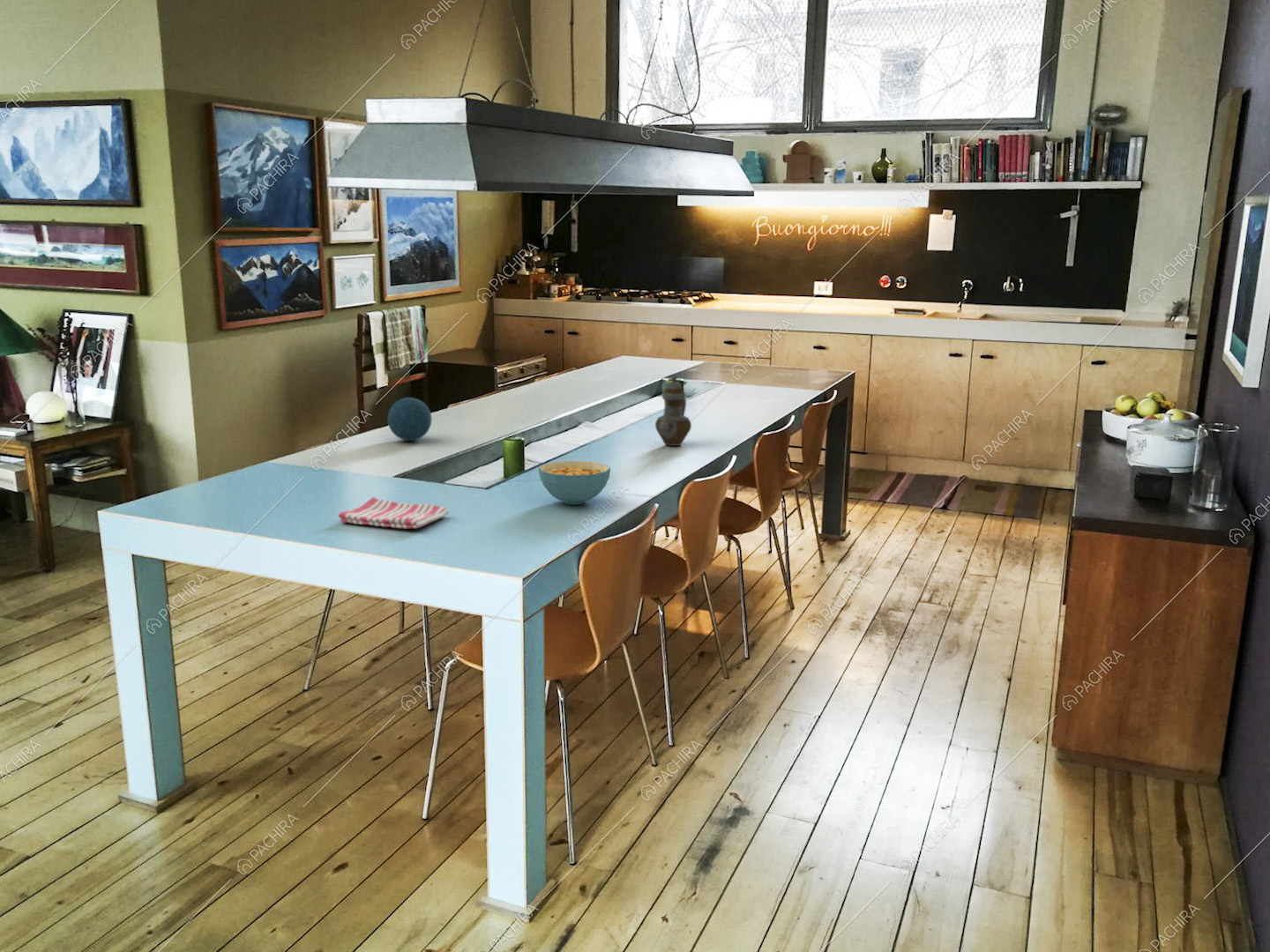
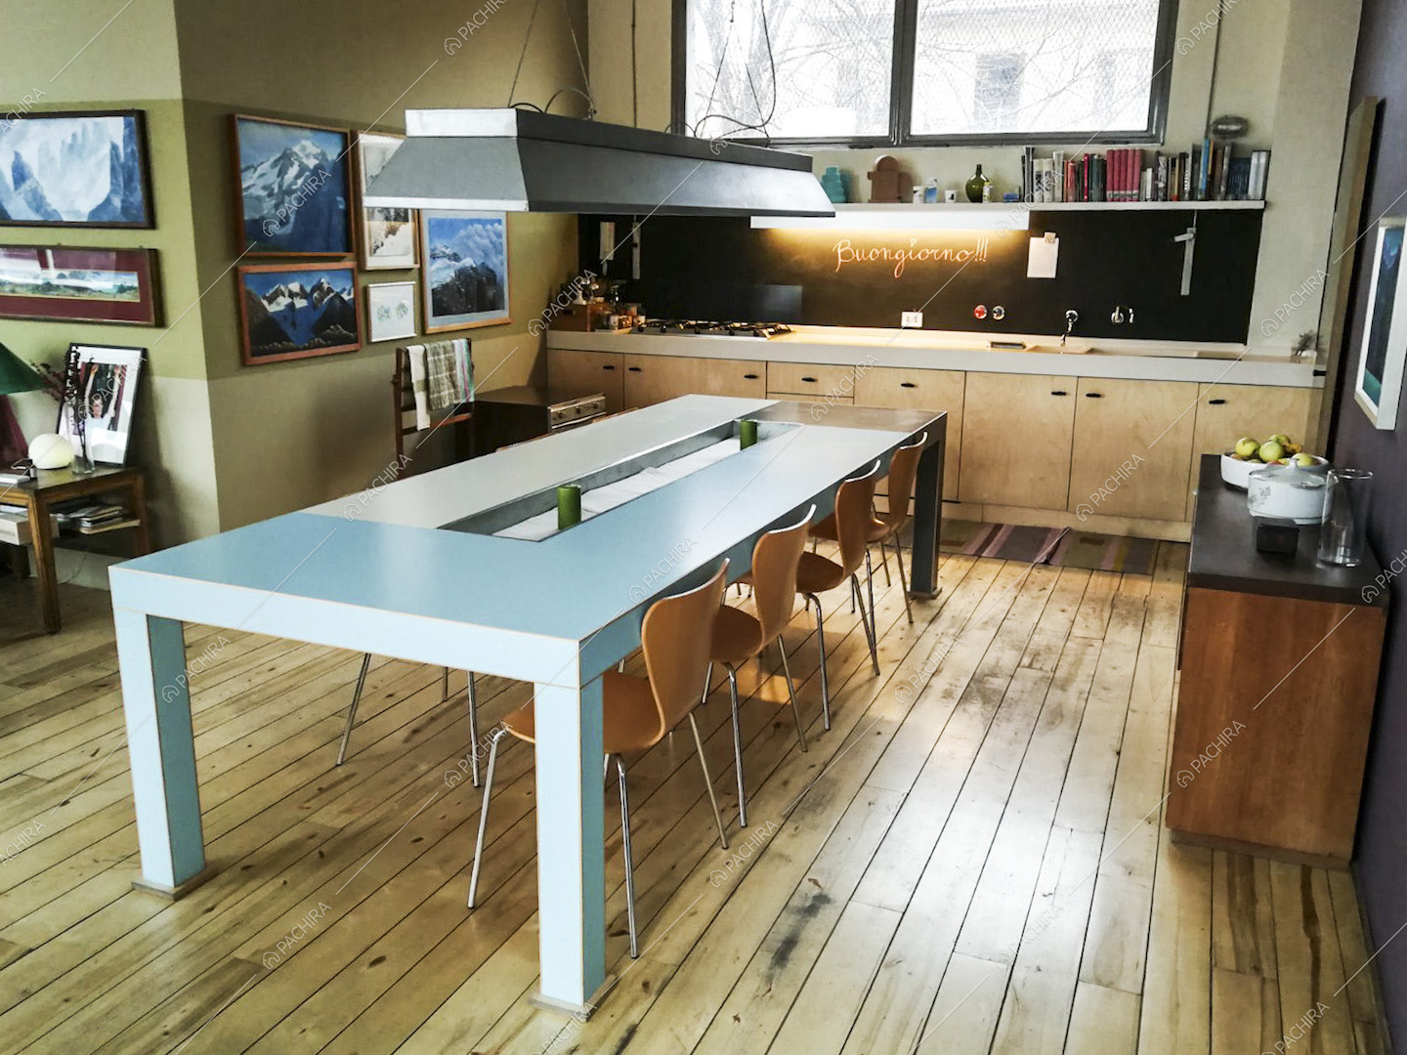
- dish towel (394, 513)
- cereal bowl (574, 485)
- decorative orb (409, 419)
- teapot (674, 409)
